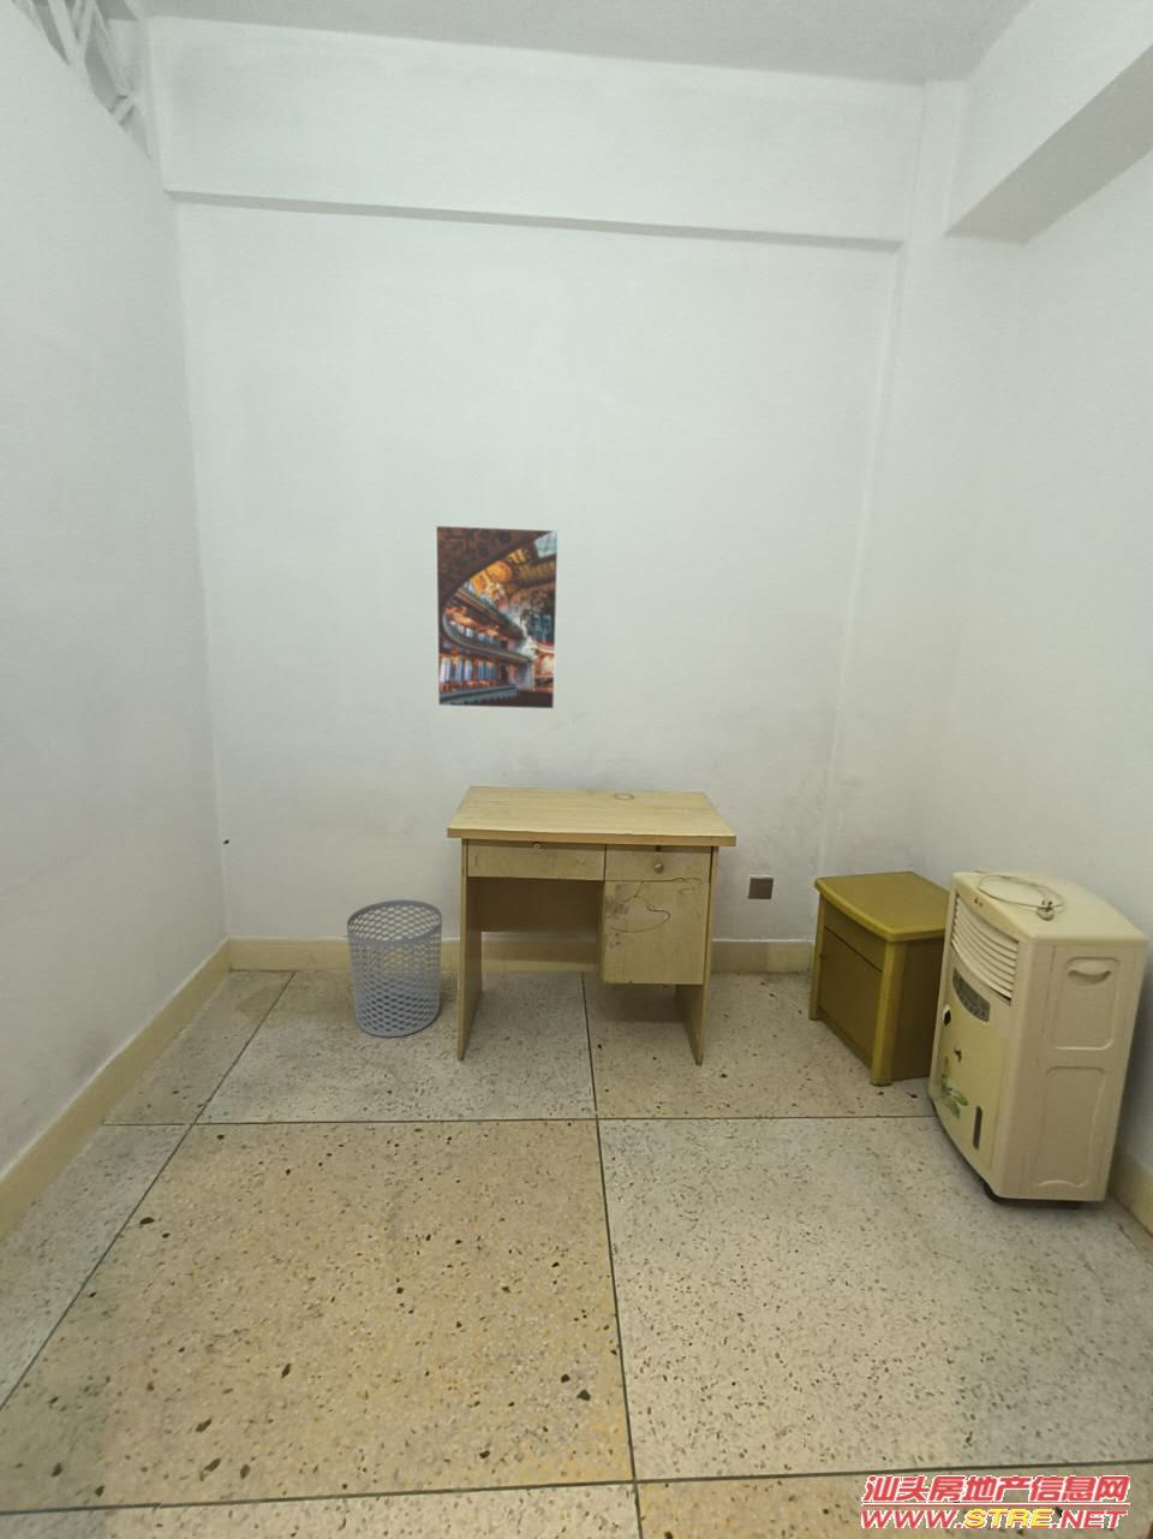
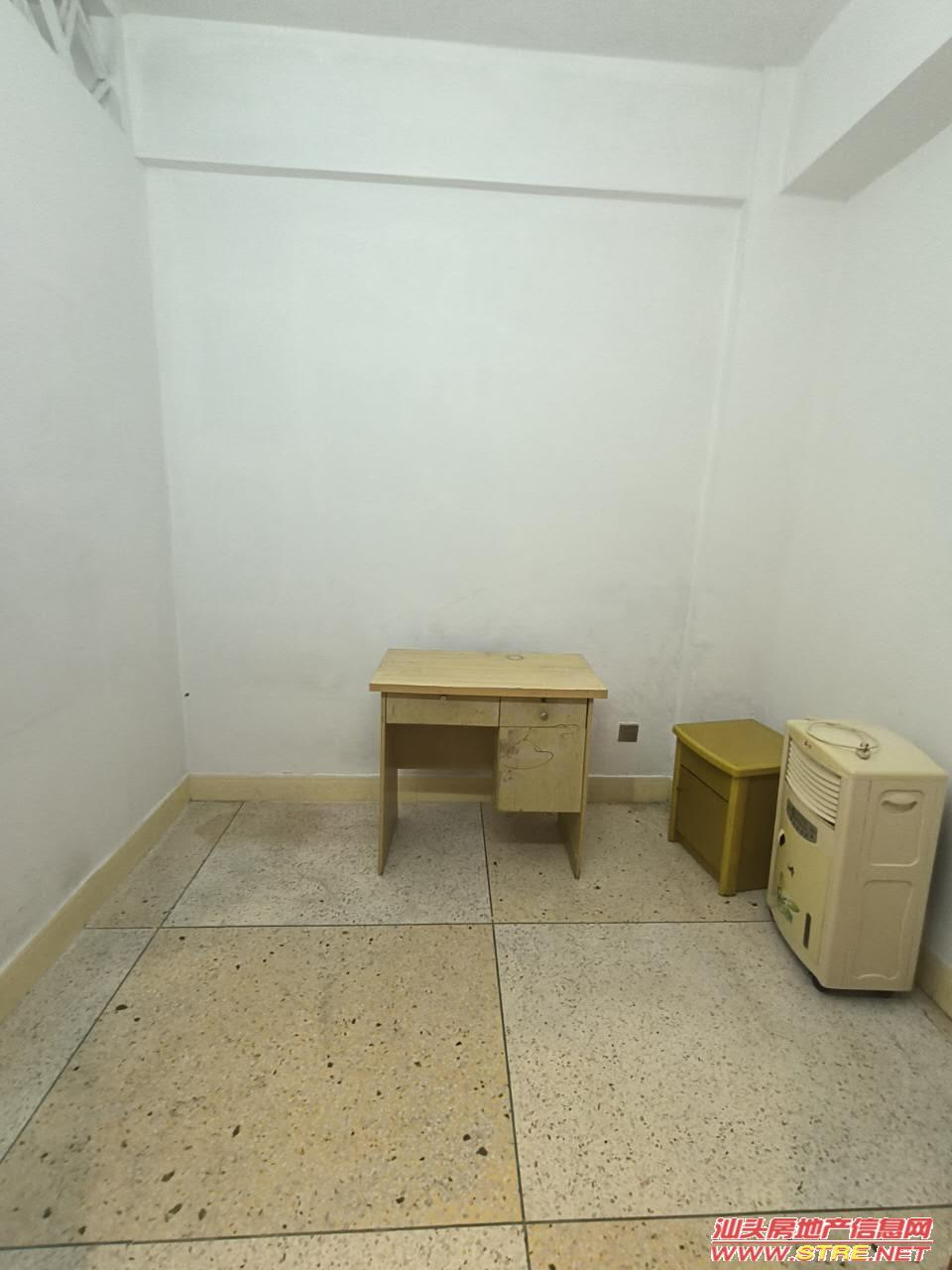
- waste bin (396, 967)
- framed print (497, 619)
